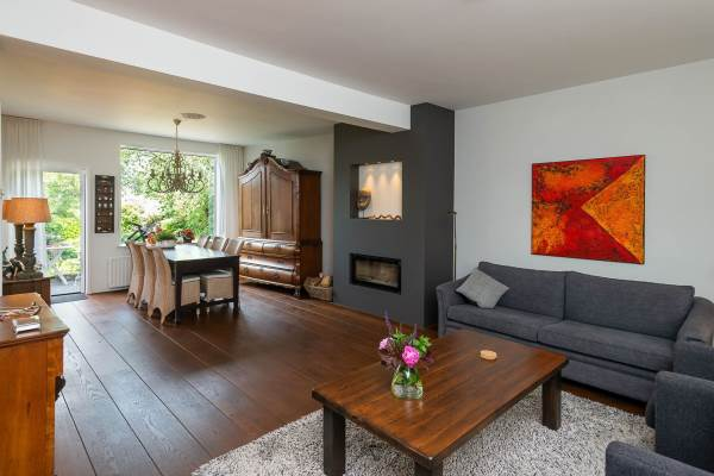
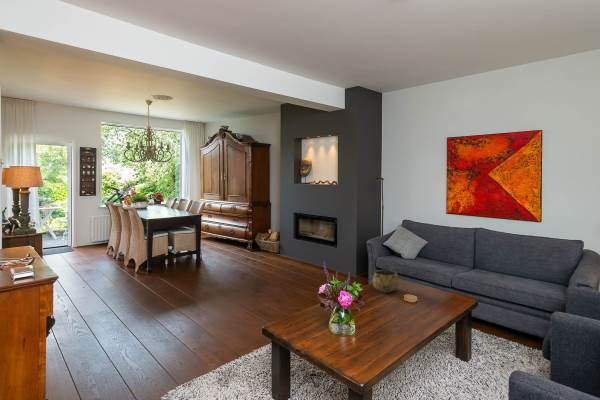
+ decorative bowl (385, 281)
